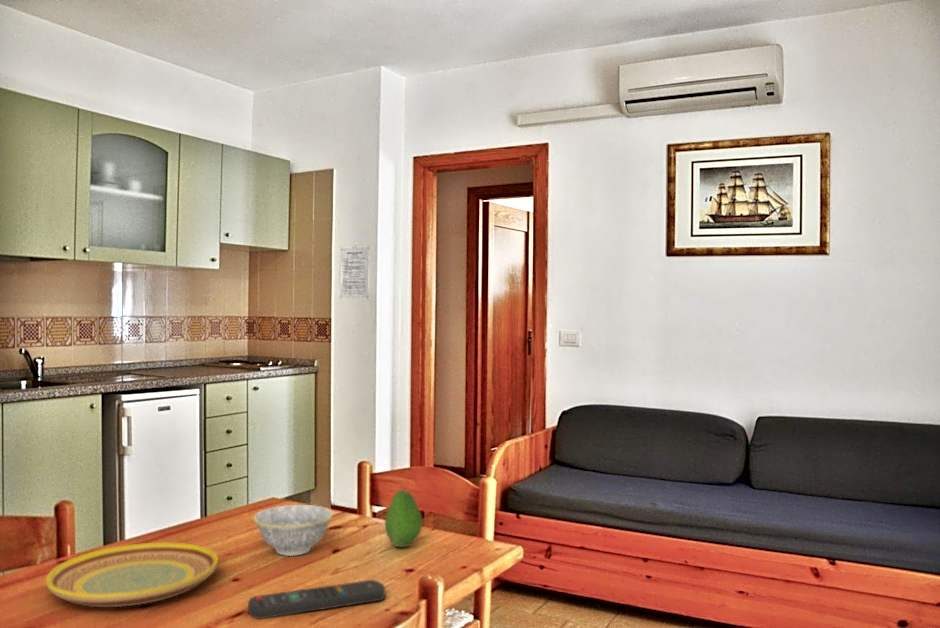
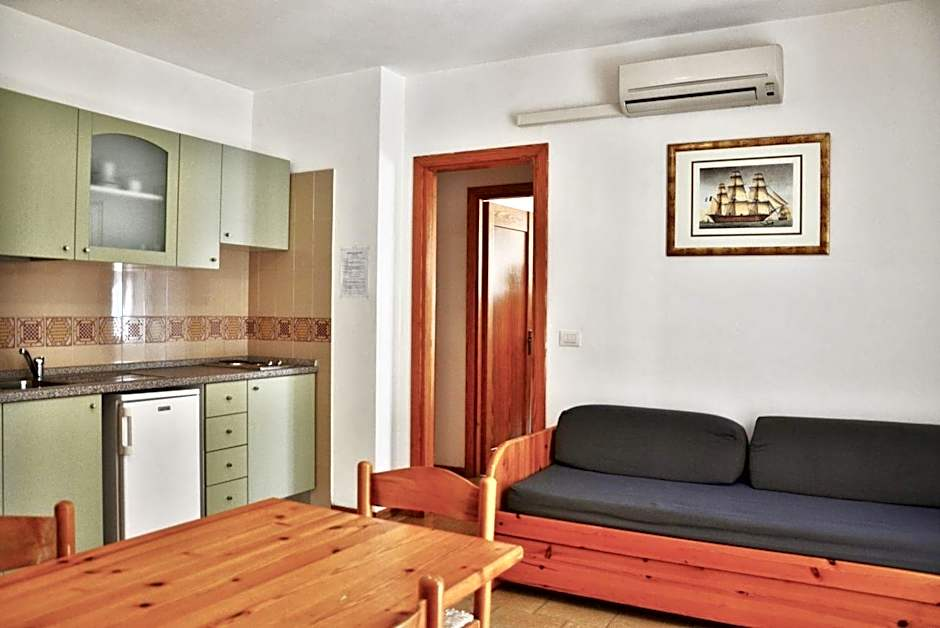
- remote control (318, 597)
- bowl (293, 532)
- plate (135, 576)
- fruit (403, 518)
